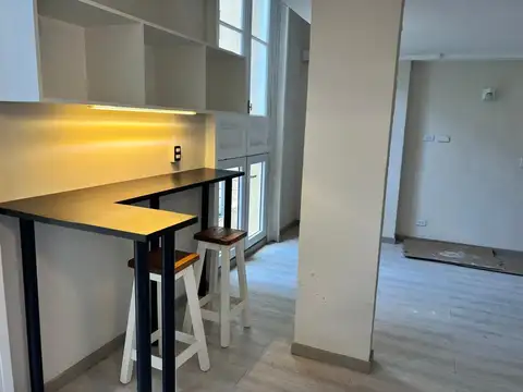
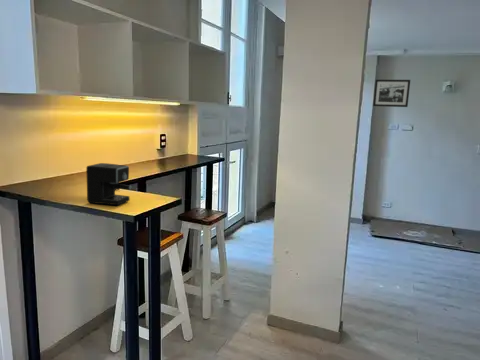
+ coffee maker (117, 180)
+ picture frame (391, 93)
